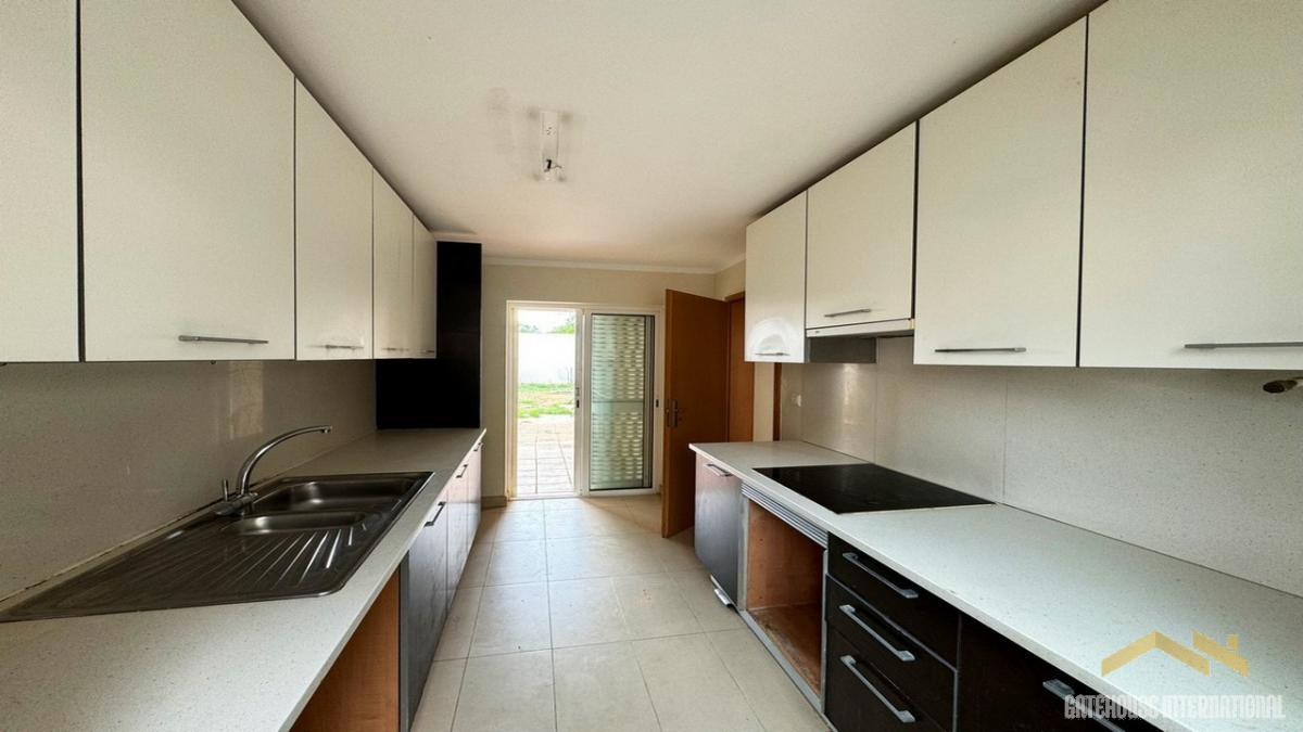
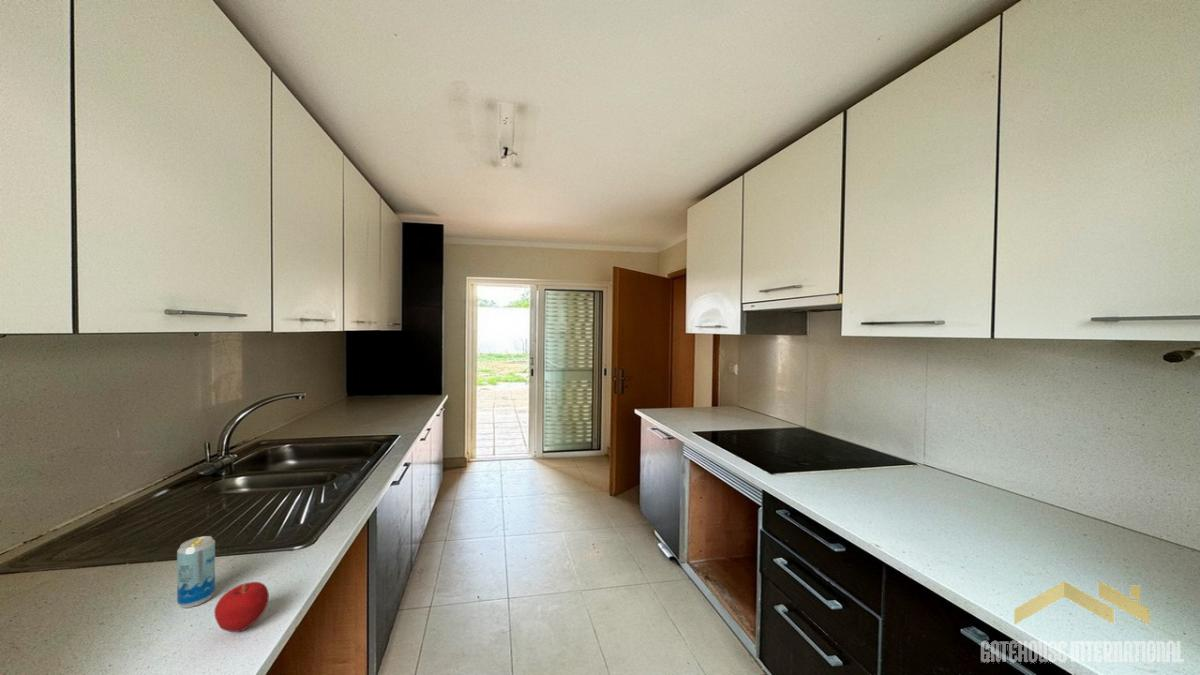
+ apple (242, 606)
+ beverage can (196, 570)
